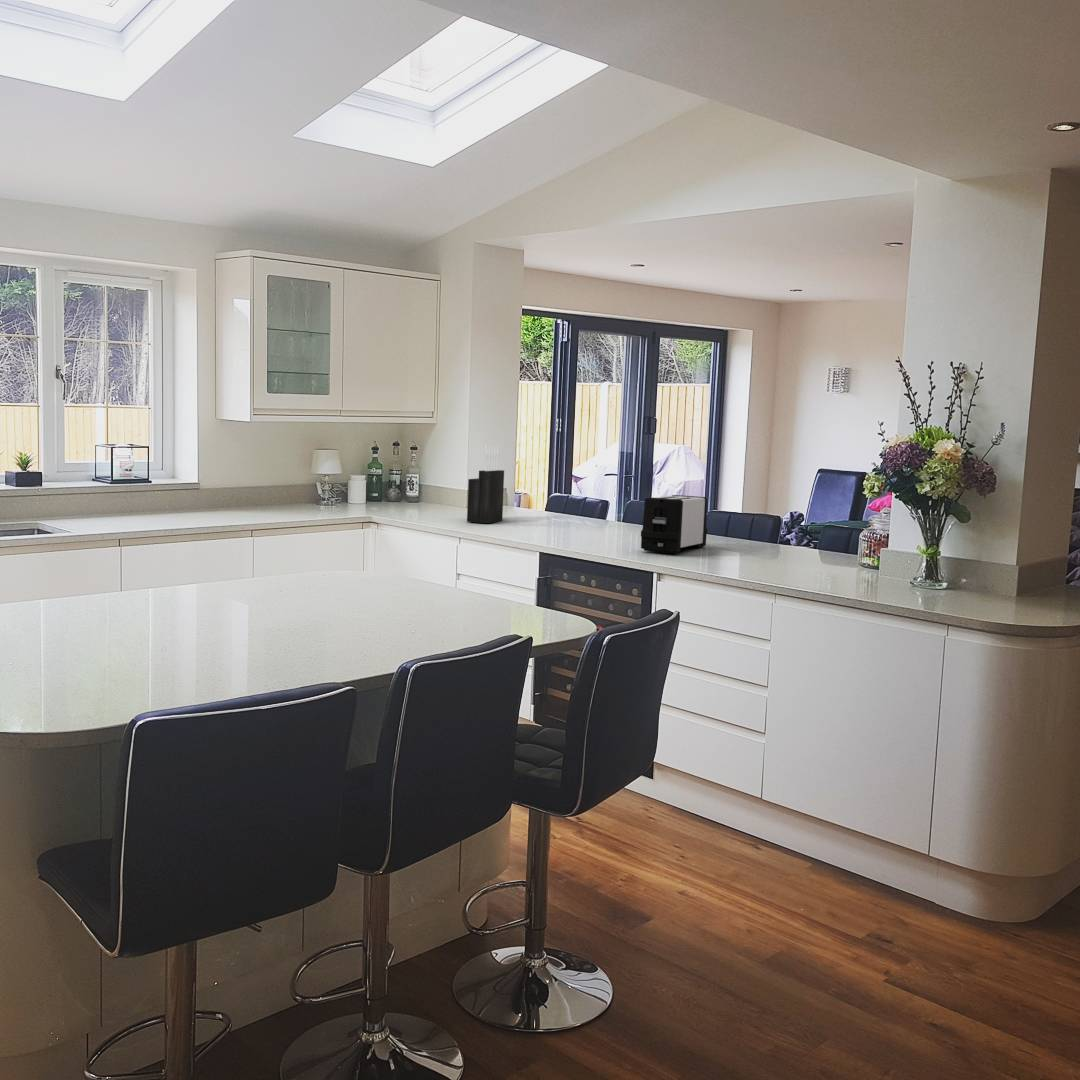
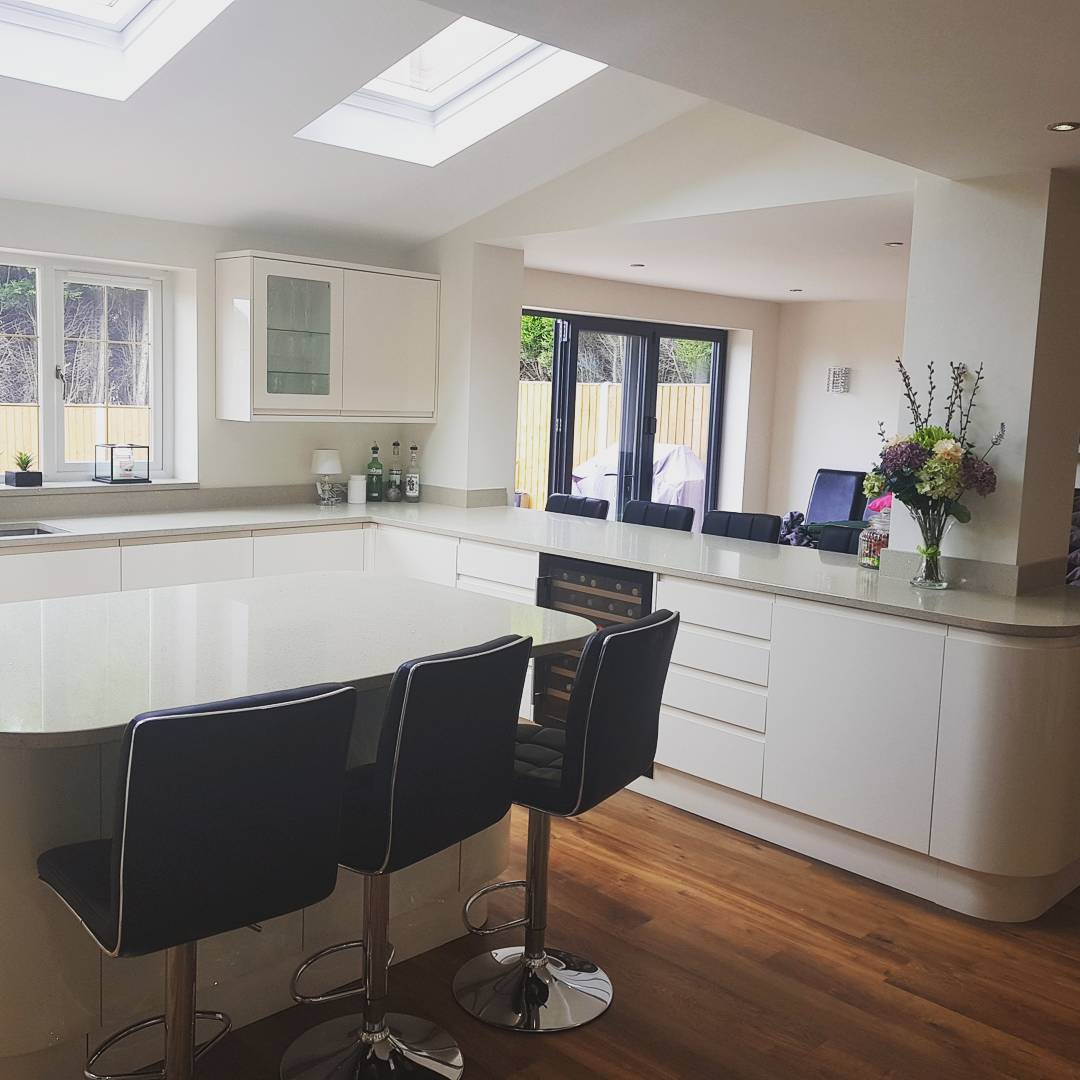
- knife block (483, 482)
- toaster (674, 523)
